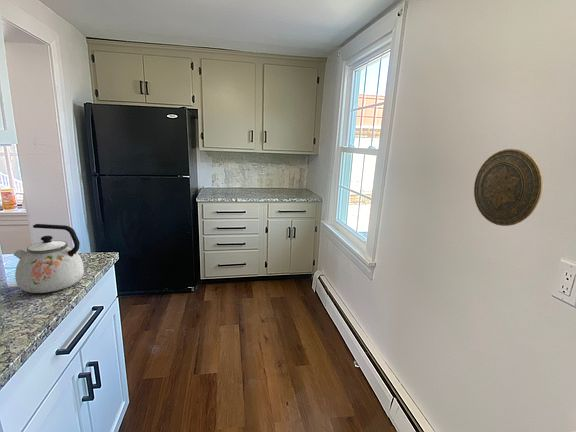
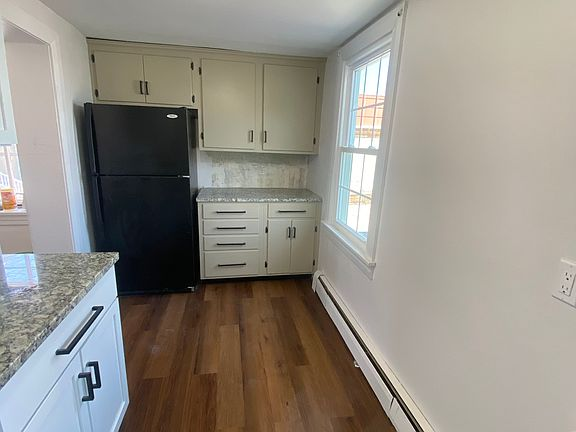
- decorative plate (501, 187)
- kettle (48, 255)
